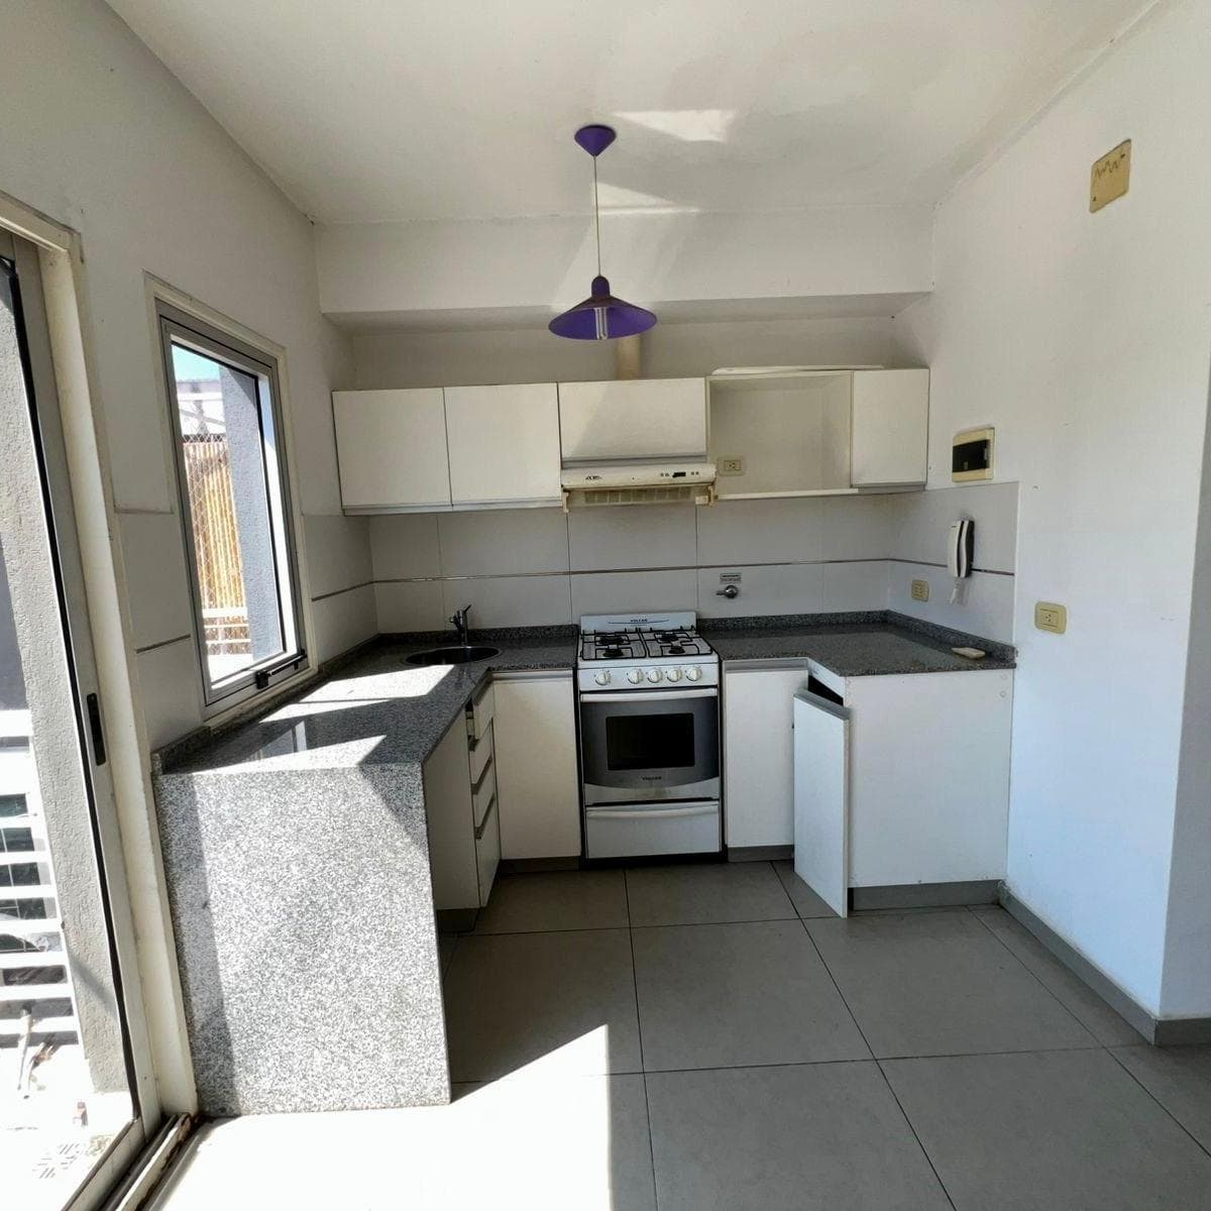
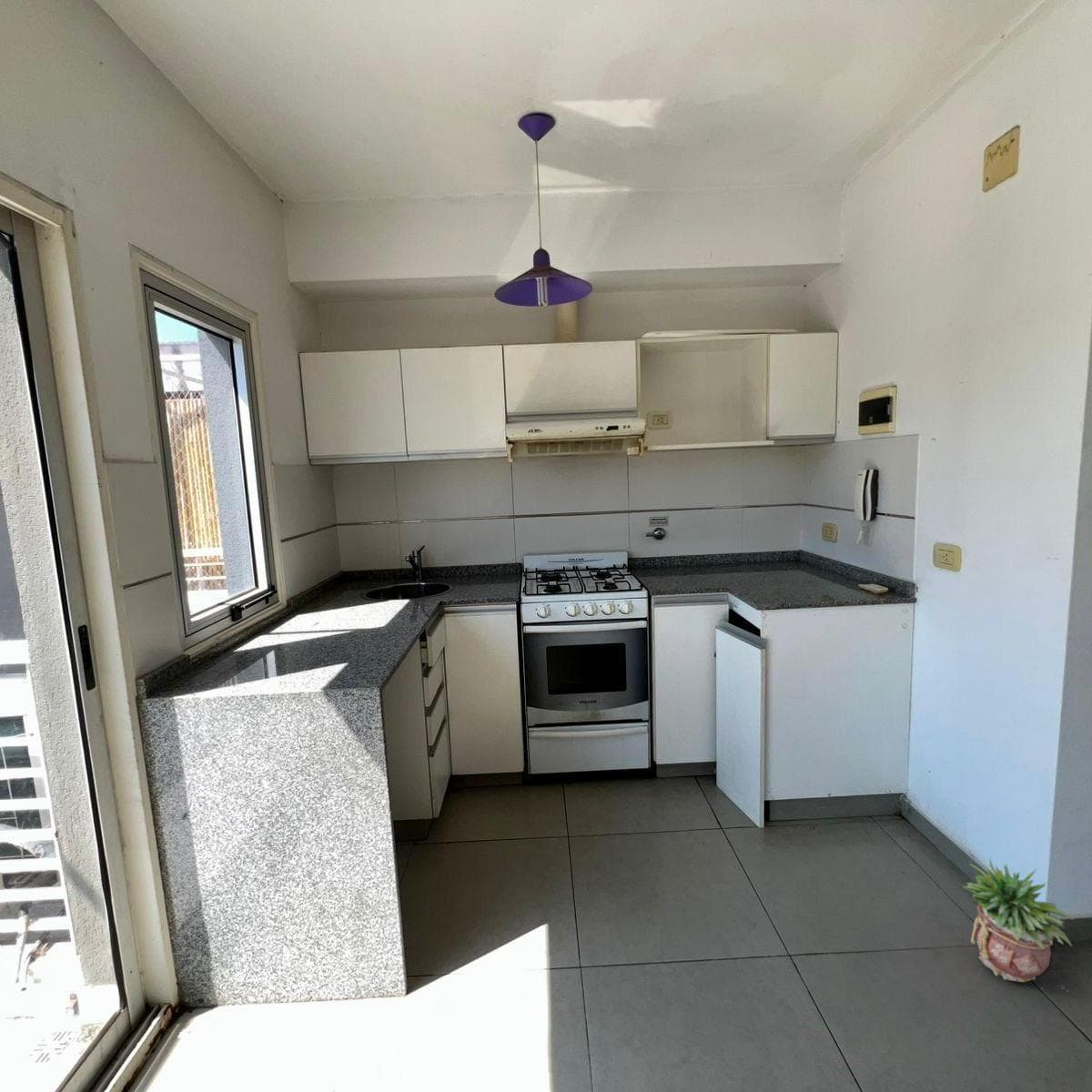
+ potted plant (1016, 919)
